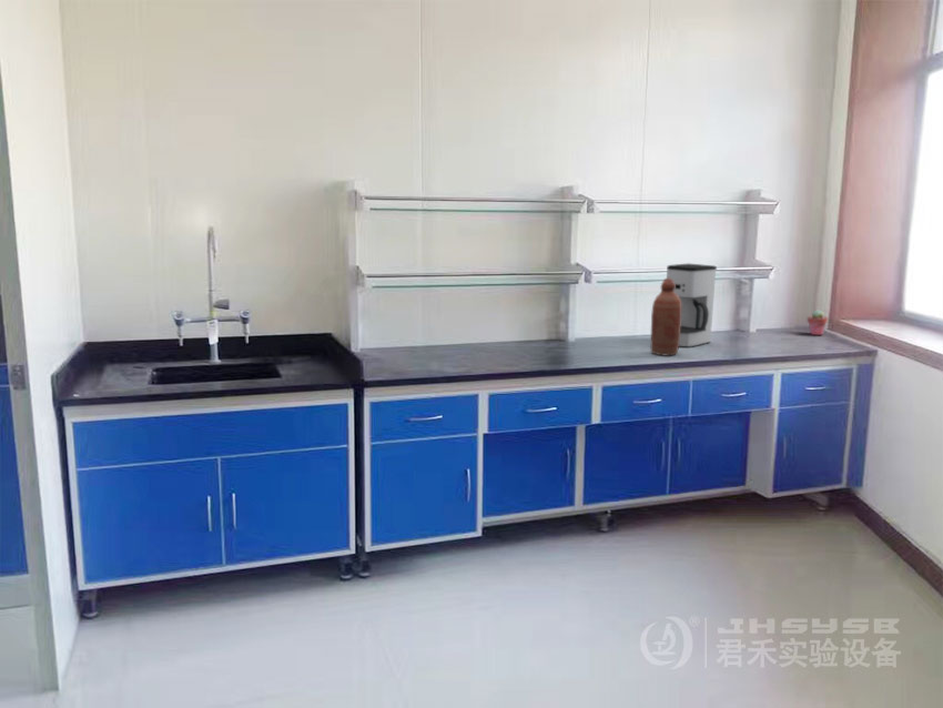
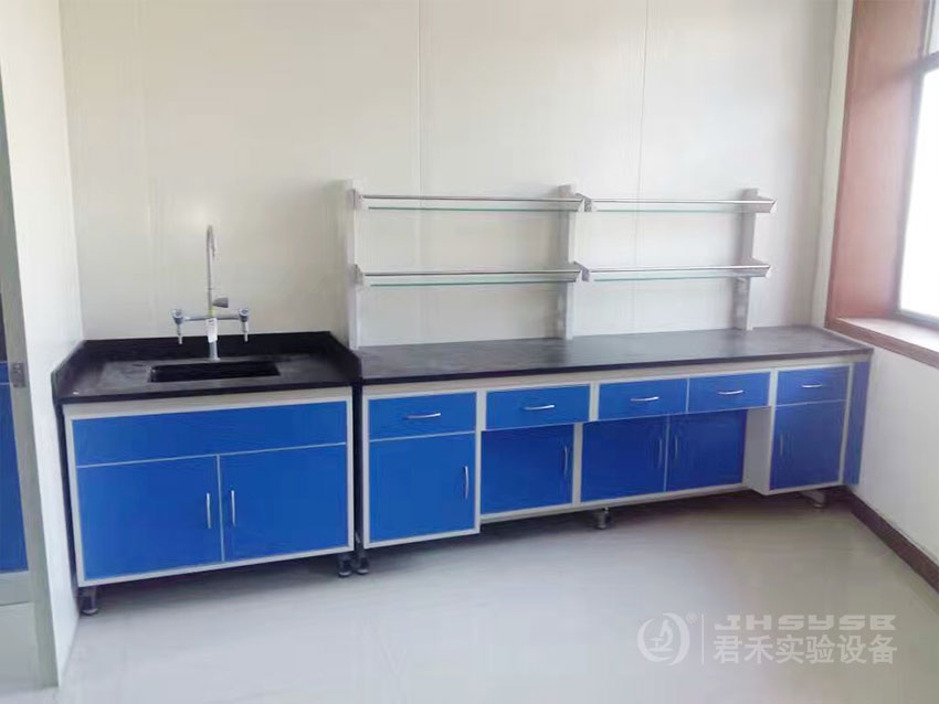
- bottle (666, 315)
- potted succulent (817, 322)
- coffee maker (688, 304)
